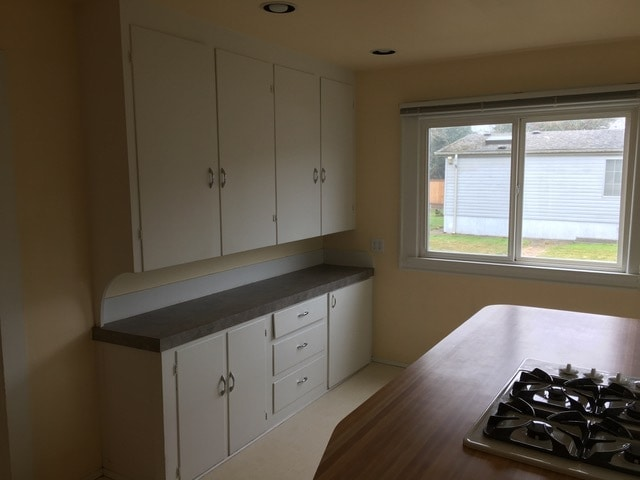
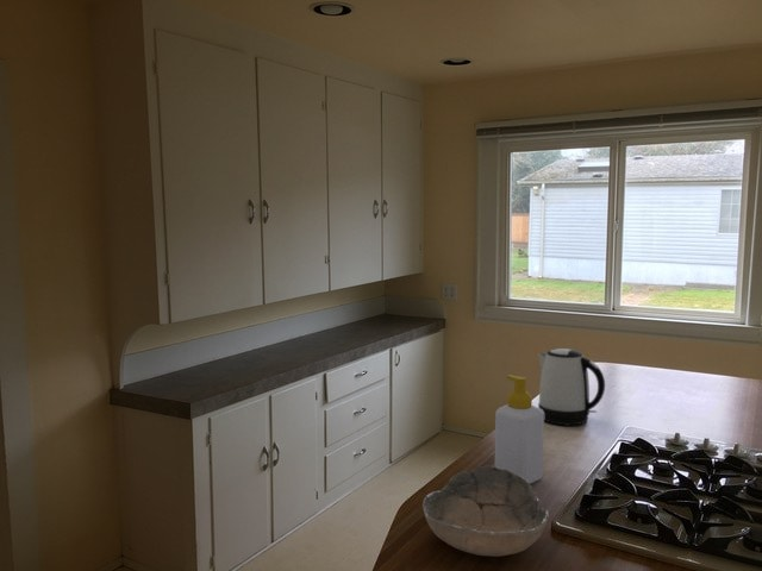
+ bowl (485, 514)
+ kettle (570, 384)
+ soap bottle (519, 428)
